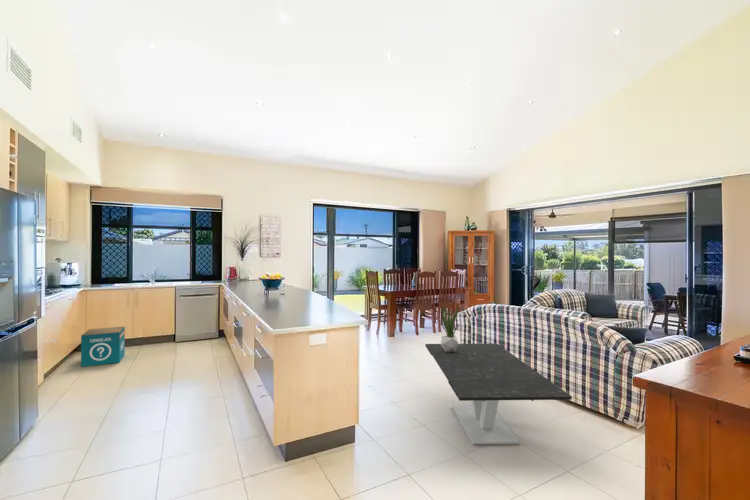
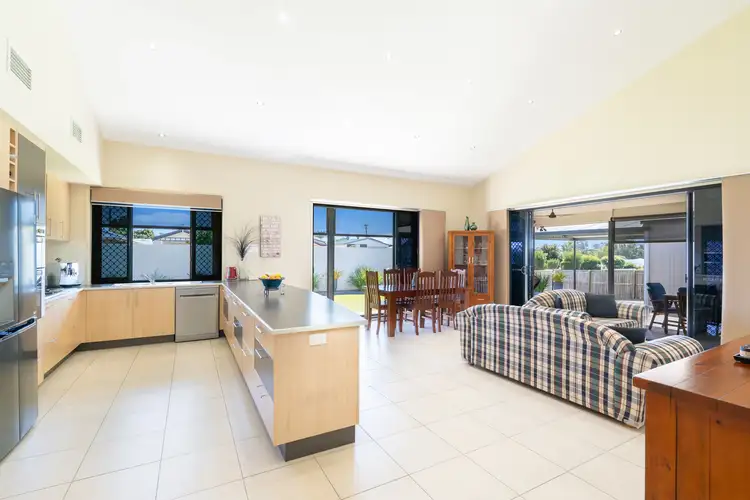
- potted plant (448, 327)
- coffee table (482, 393)
- product box (104, 345)
